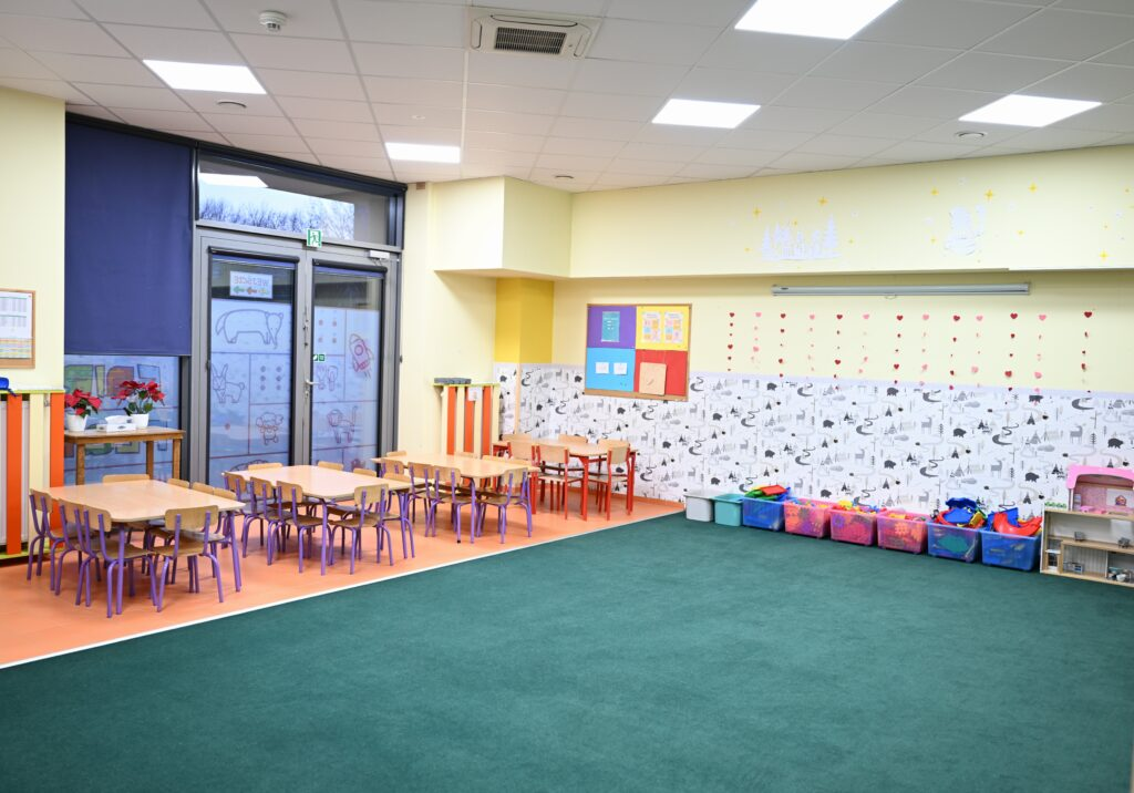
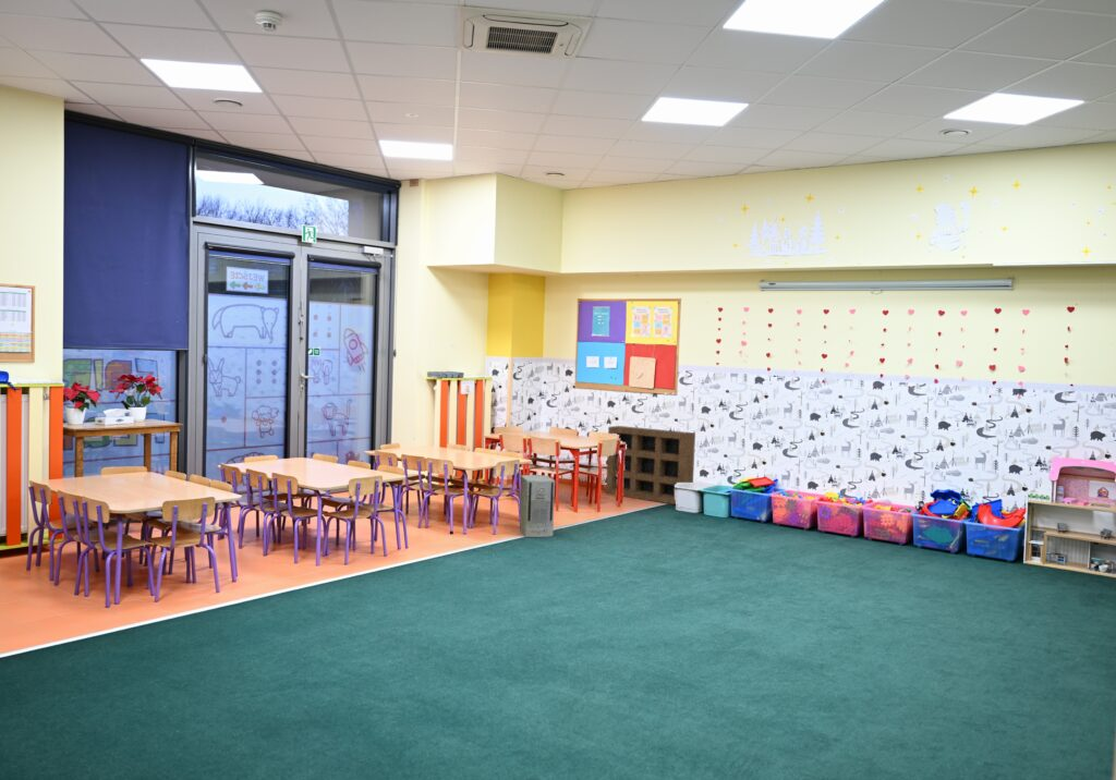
+ air purifier (536, 505)
+ shelving unit (650, 464)
